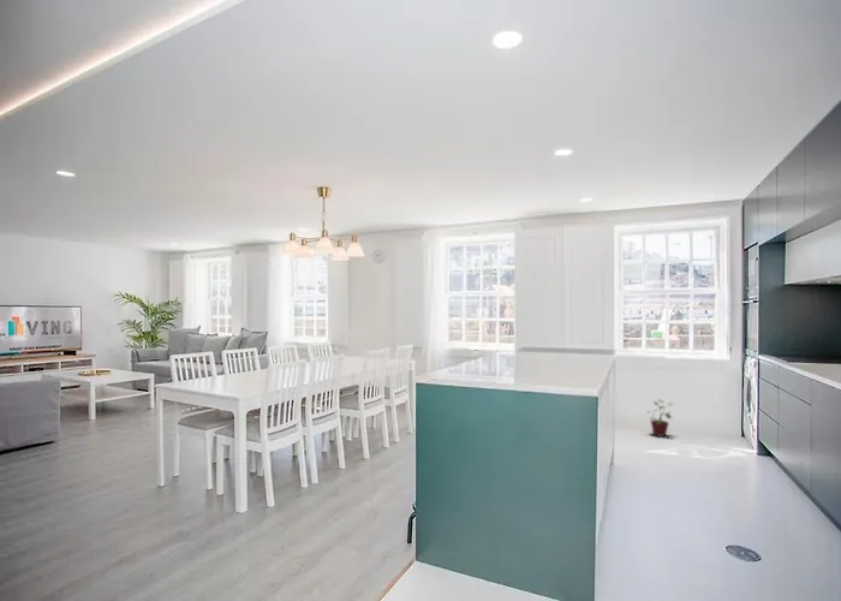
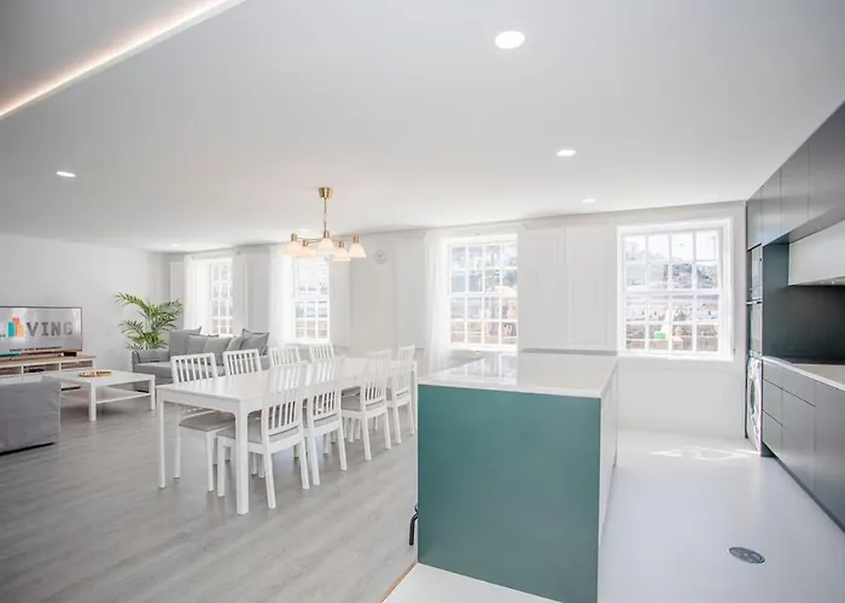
- potted plant (660, 416)
